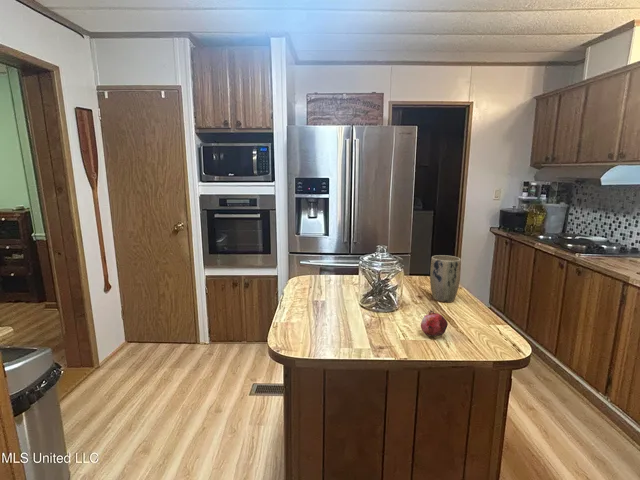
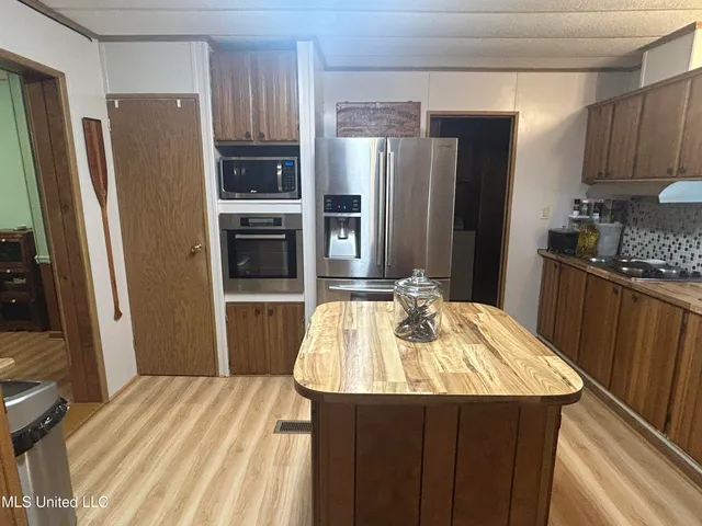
- plant pot (444, 278)
- fruit (434, 322)
